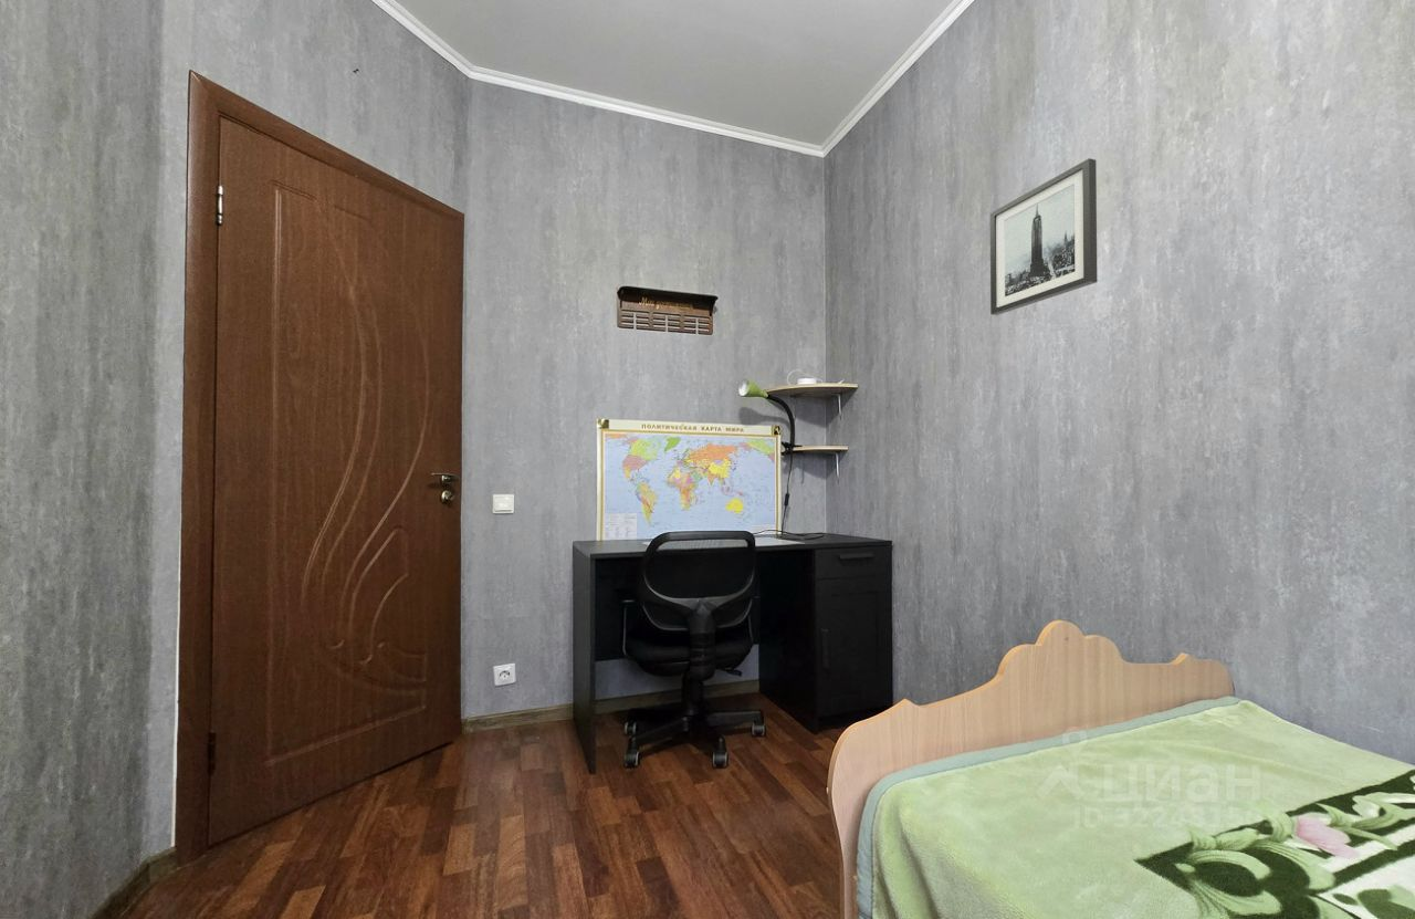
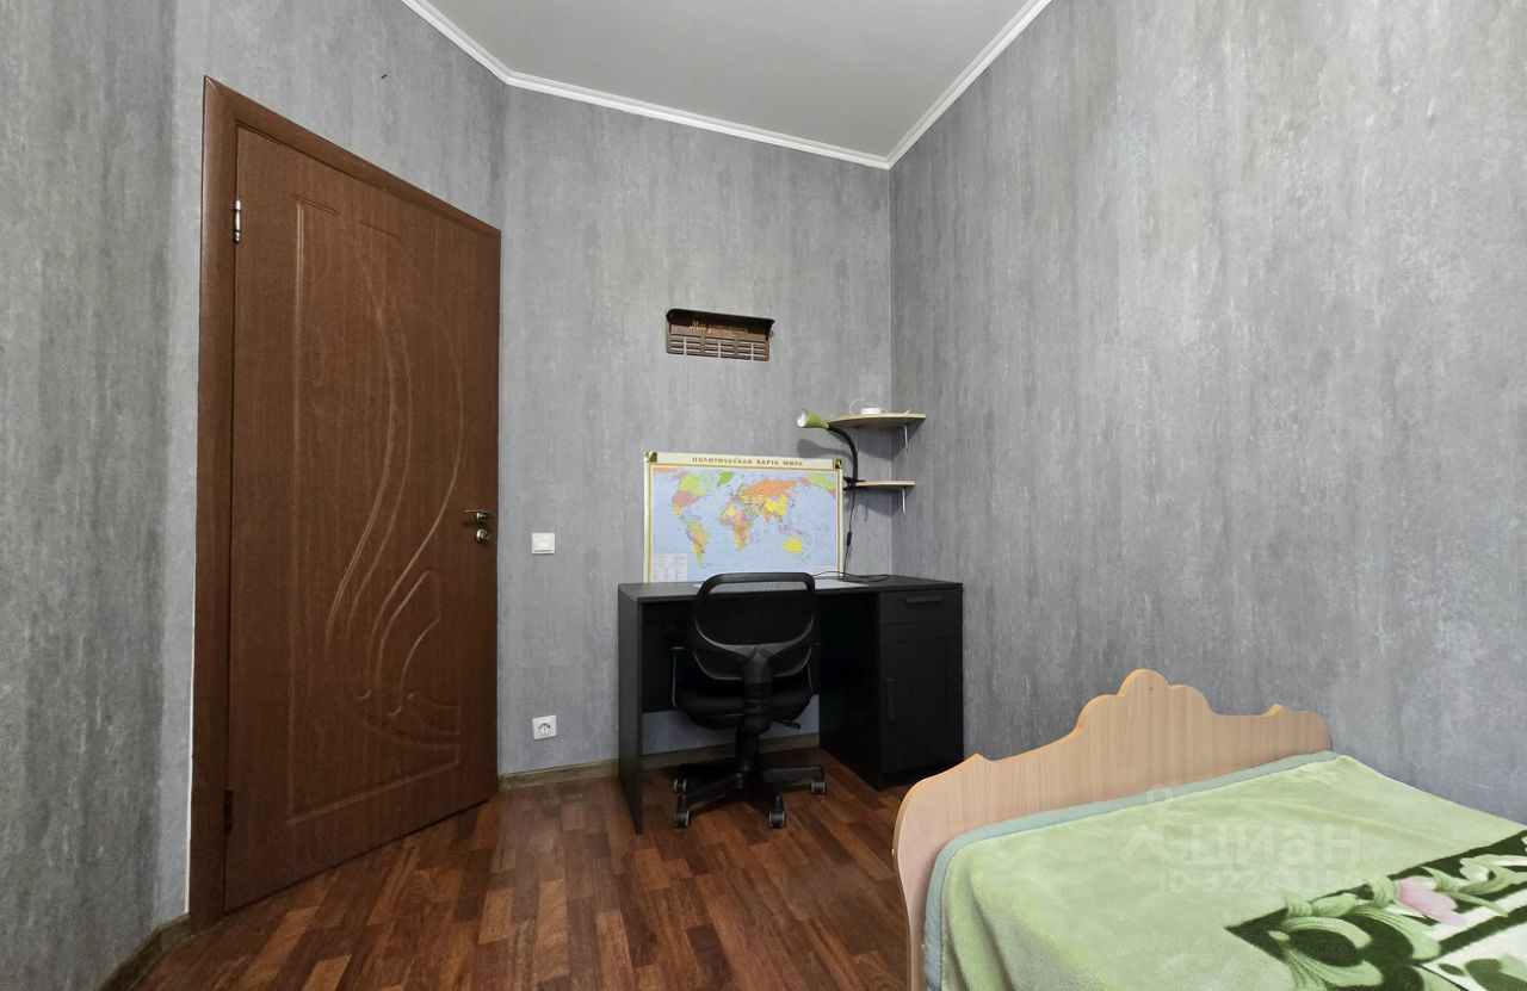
- wall art (1038, 244)
